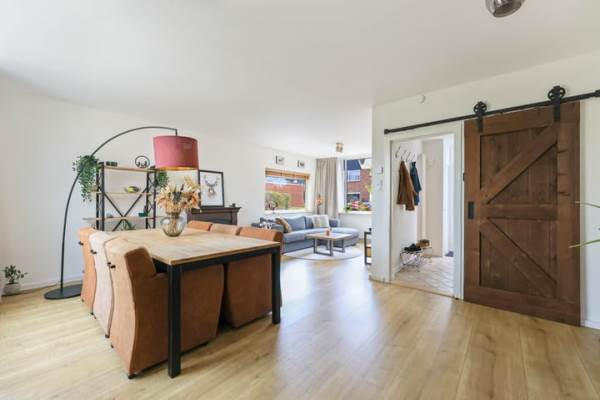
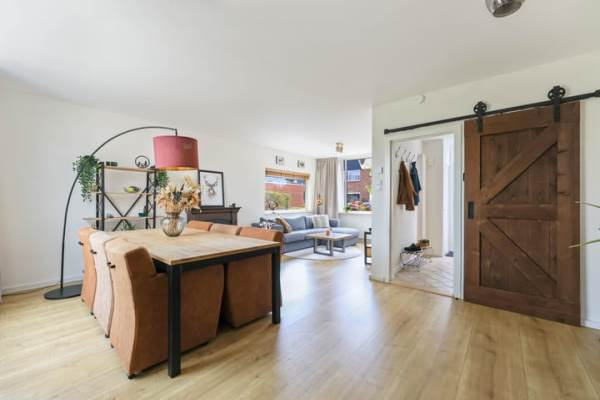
- potted plant (14, 279)
